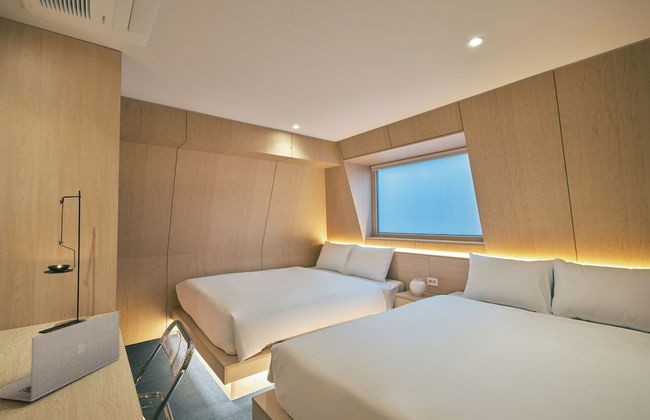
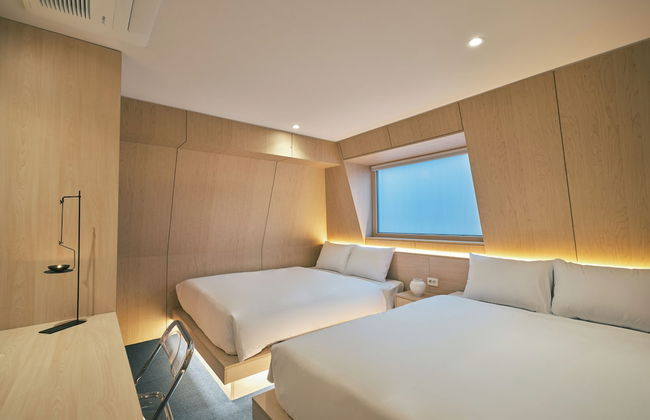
- laptop (59, 348)
